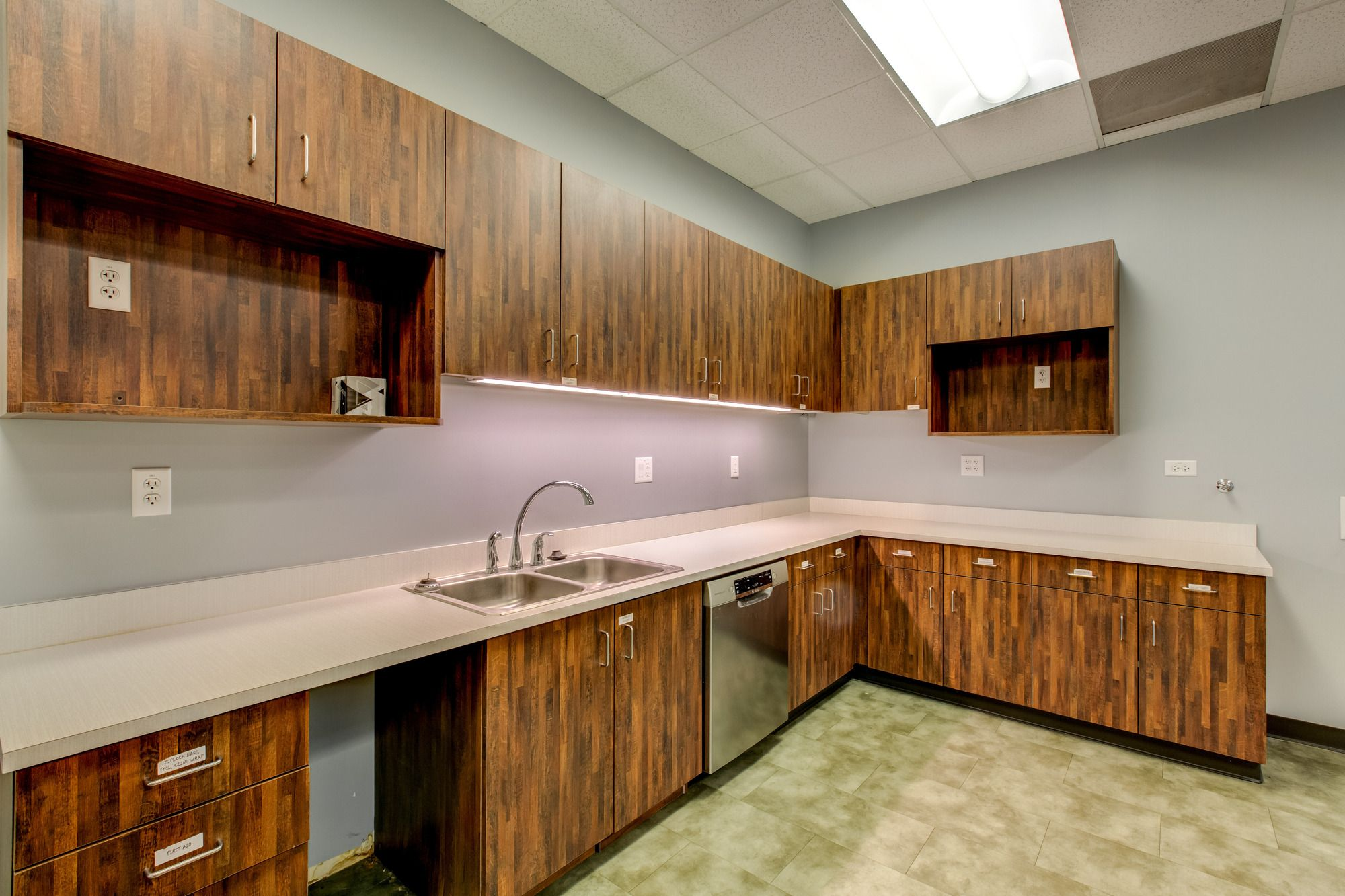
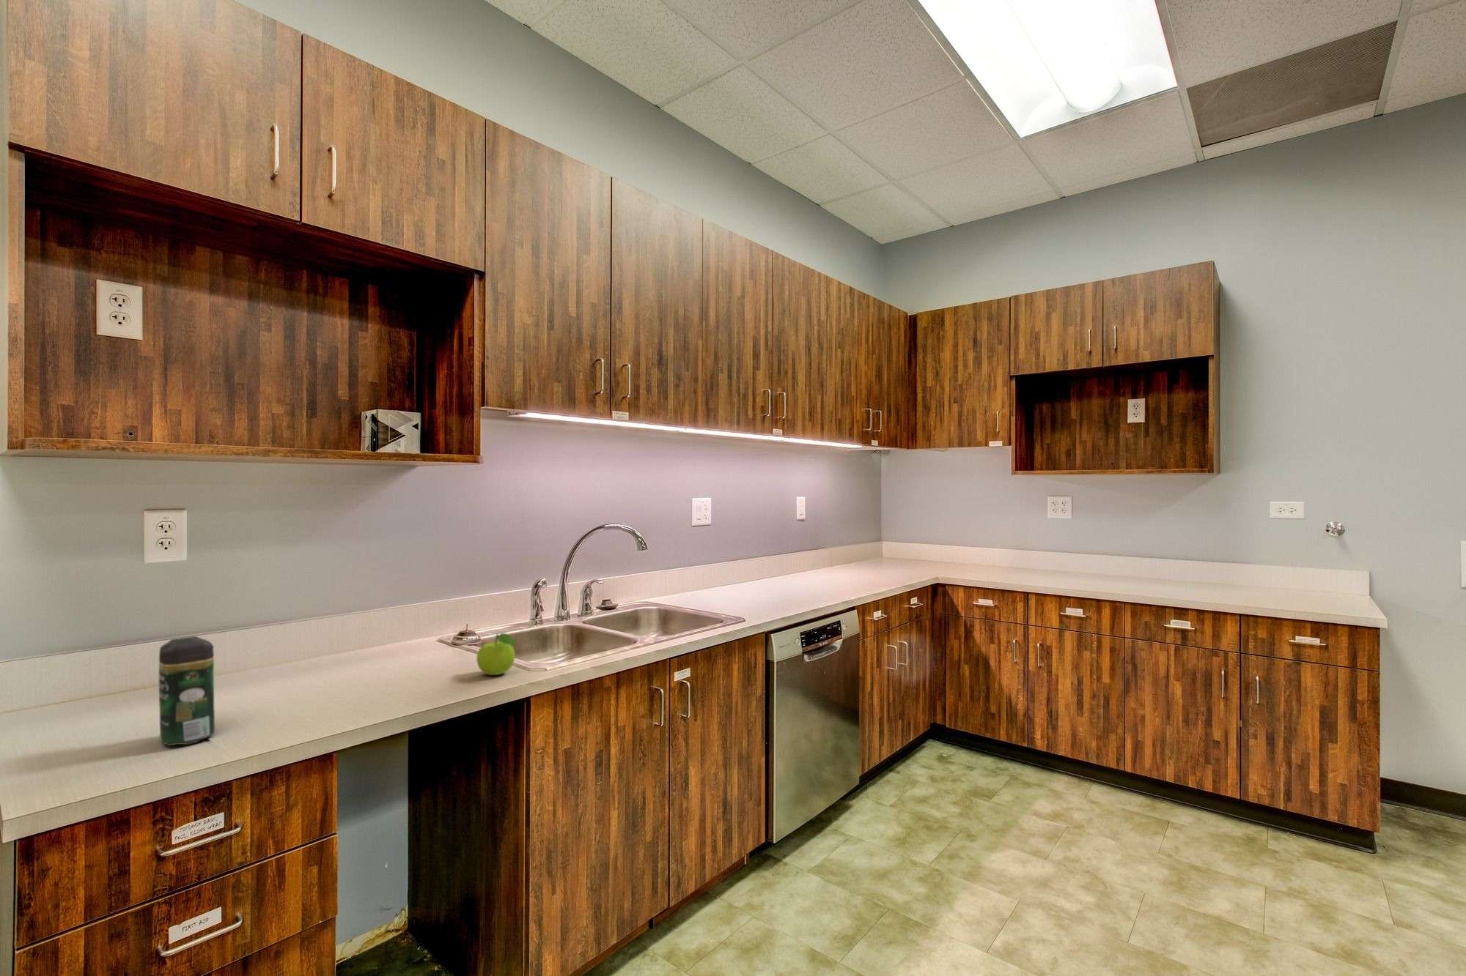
+ fruit (500, 654)
+ coffee jar (186, 688)
